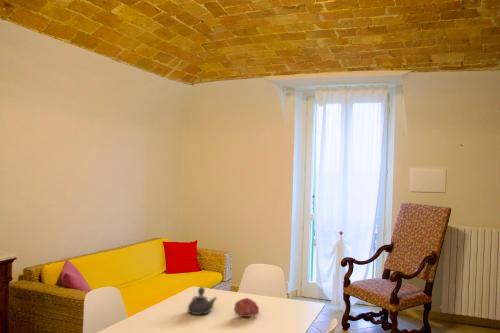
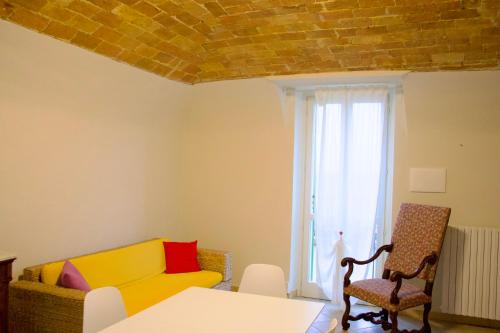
- fruit (246, 307)
- teapot (201, 300)
